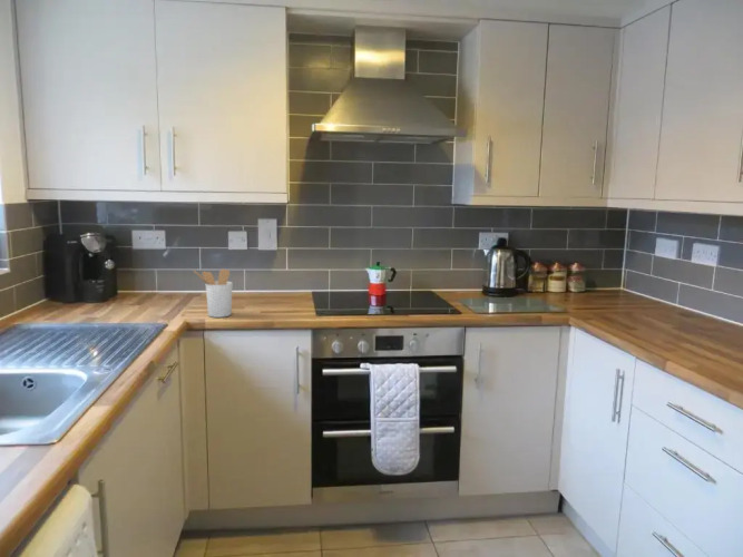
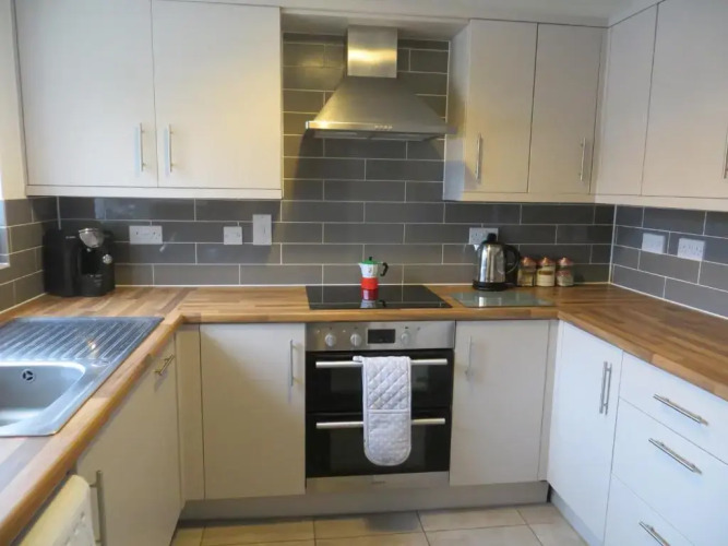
- utensil holder (212, 292)
